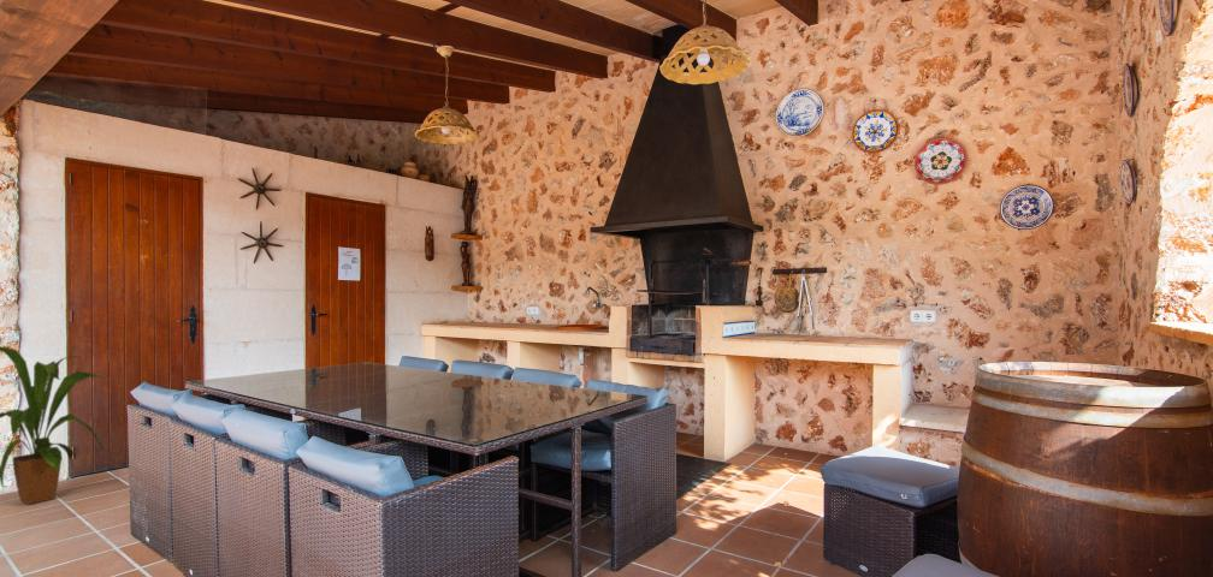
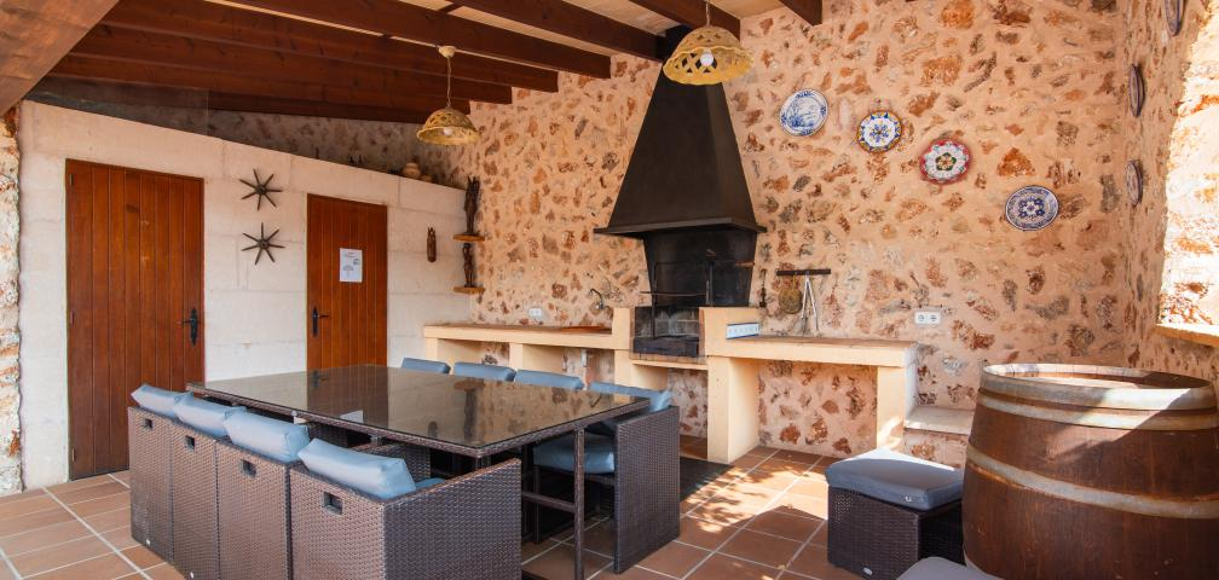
- house plant (53, 416)
